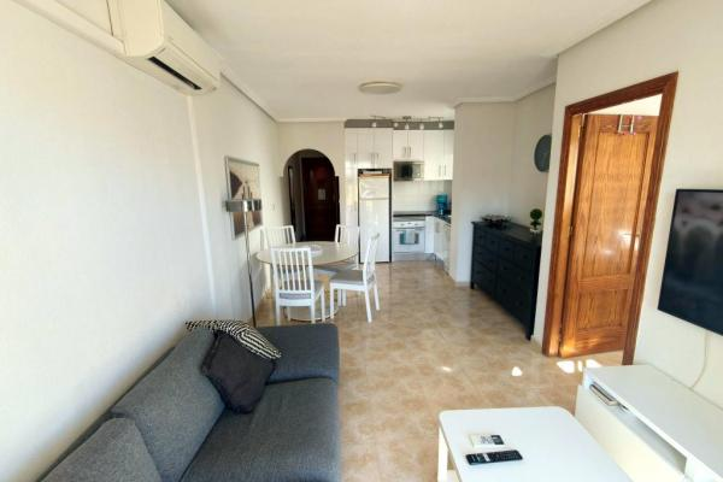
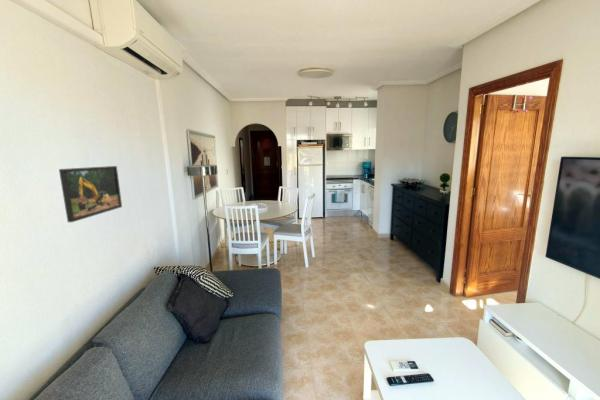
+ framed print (95, 190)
